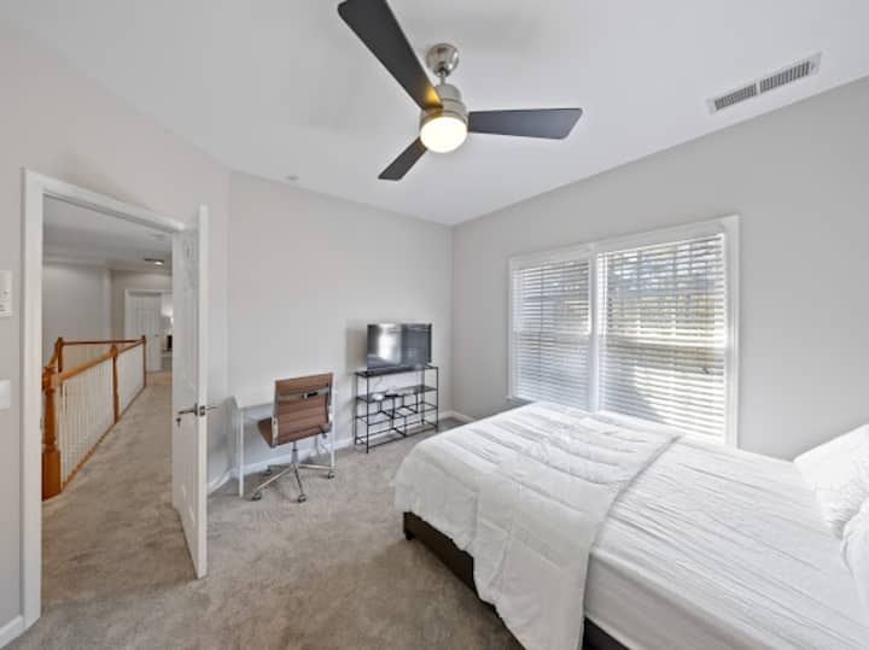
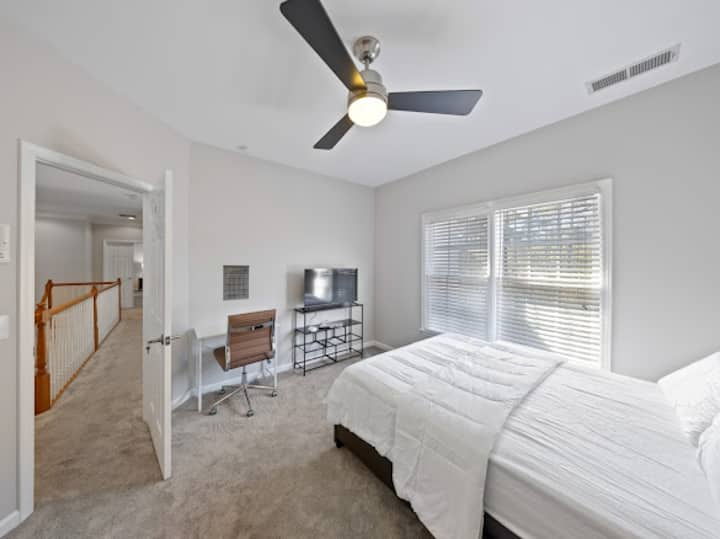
+ calendar (236, 278)
